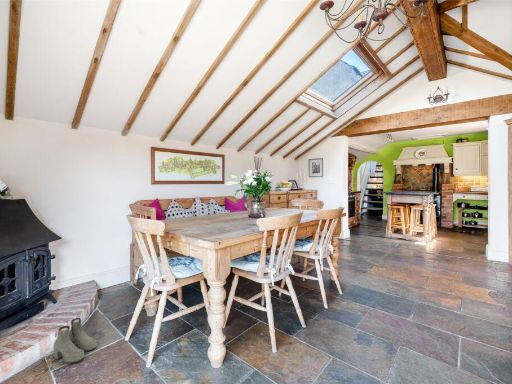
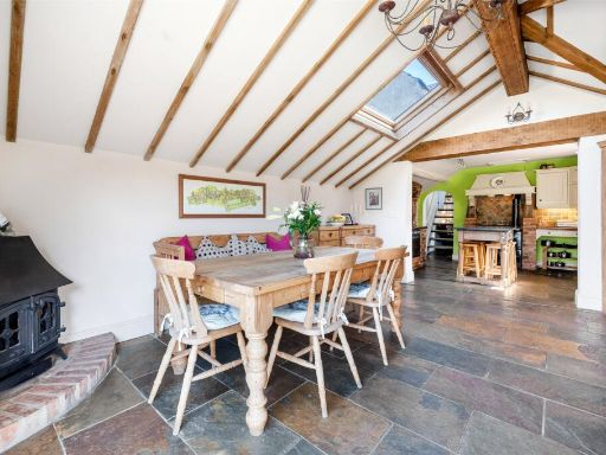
- boots (75, 338)
